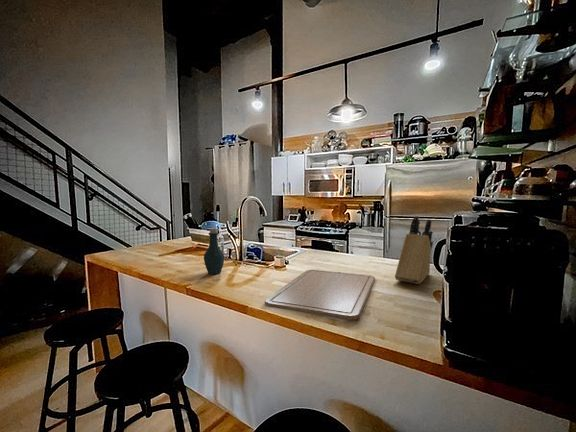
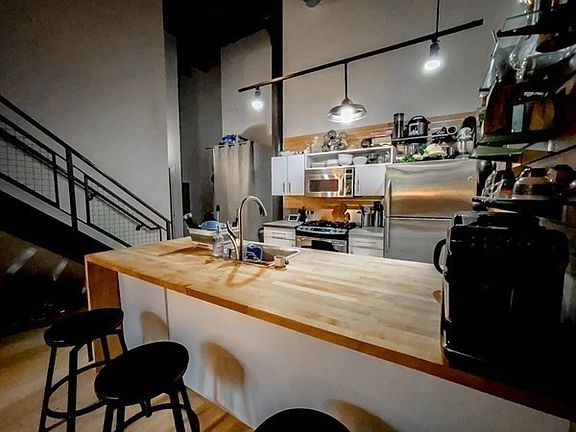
- knife block (416, 246)
- bottle (213, 250)
- chopping board (326, 288)
